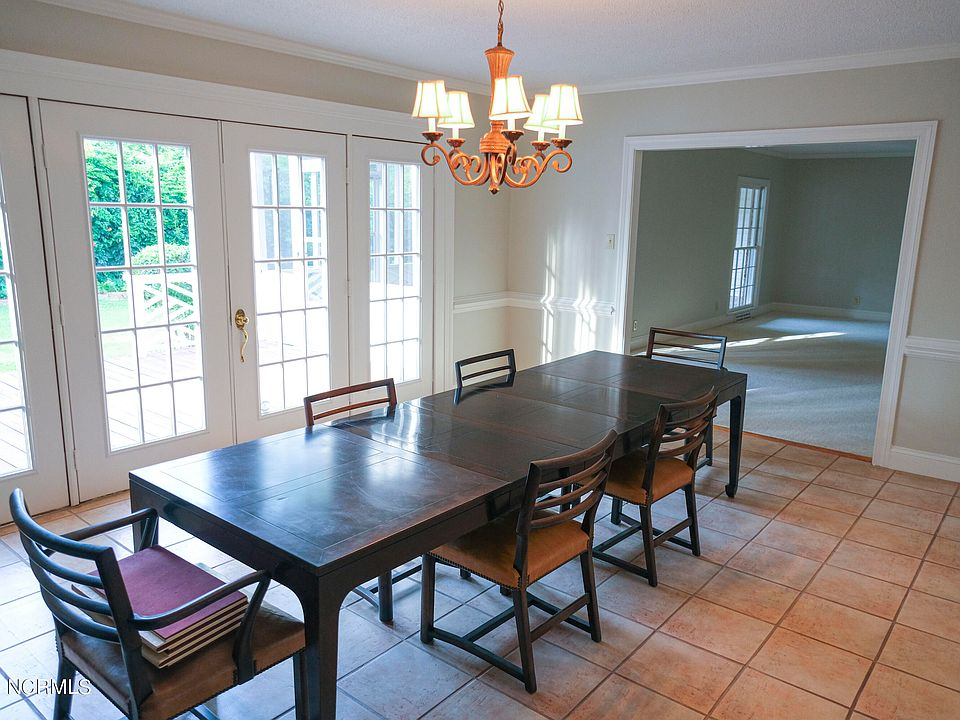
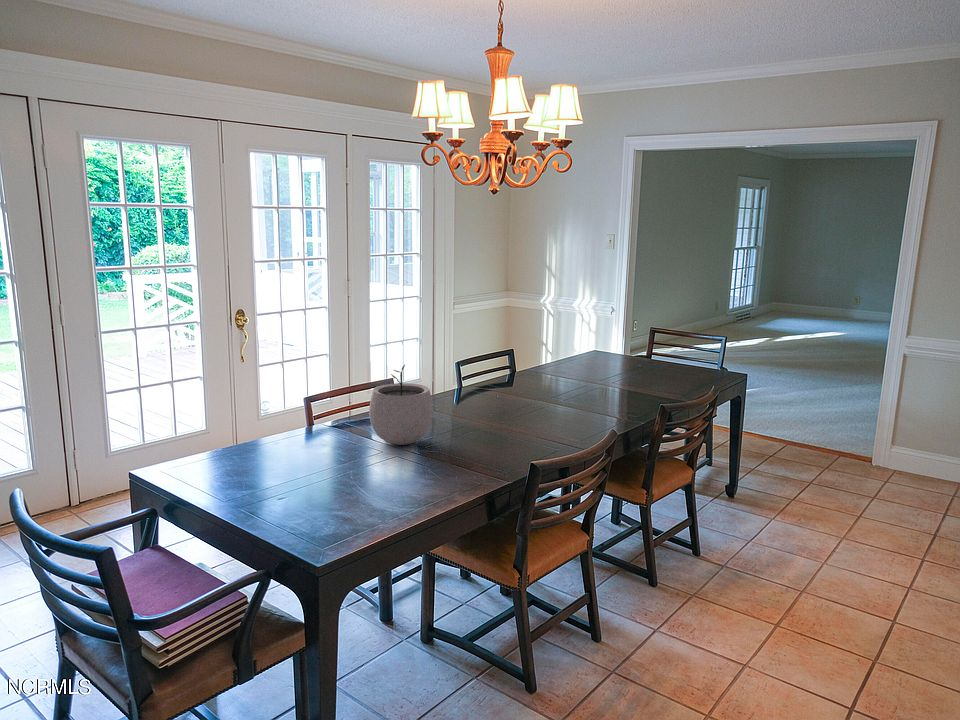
+ plant pot (401, 404)
